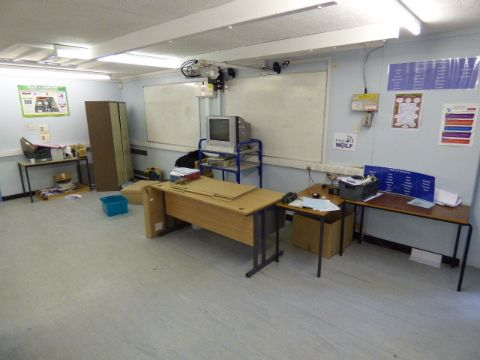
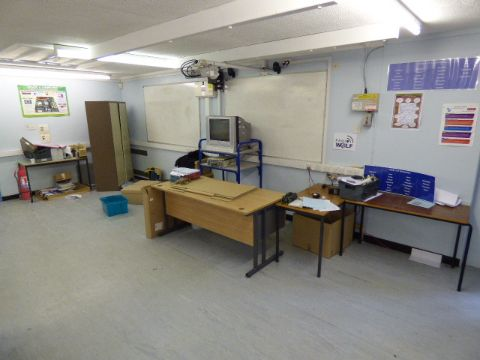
+ fire extinguisher (22, 182)
